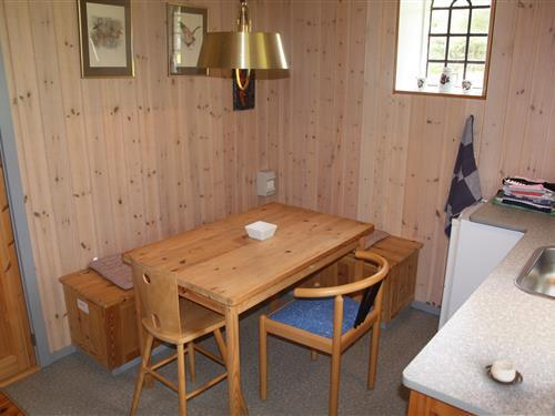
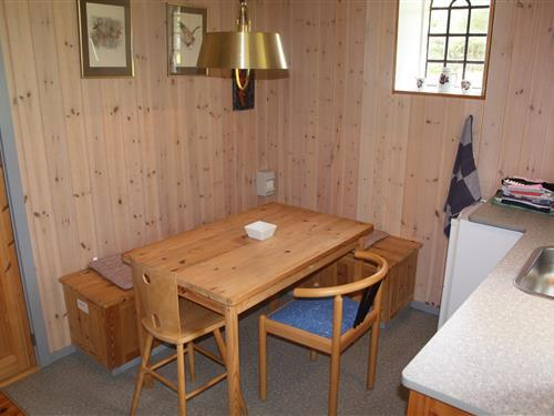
- cup (503, 373)
